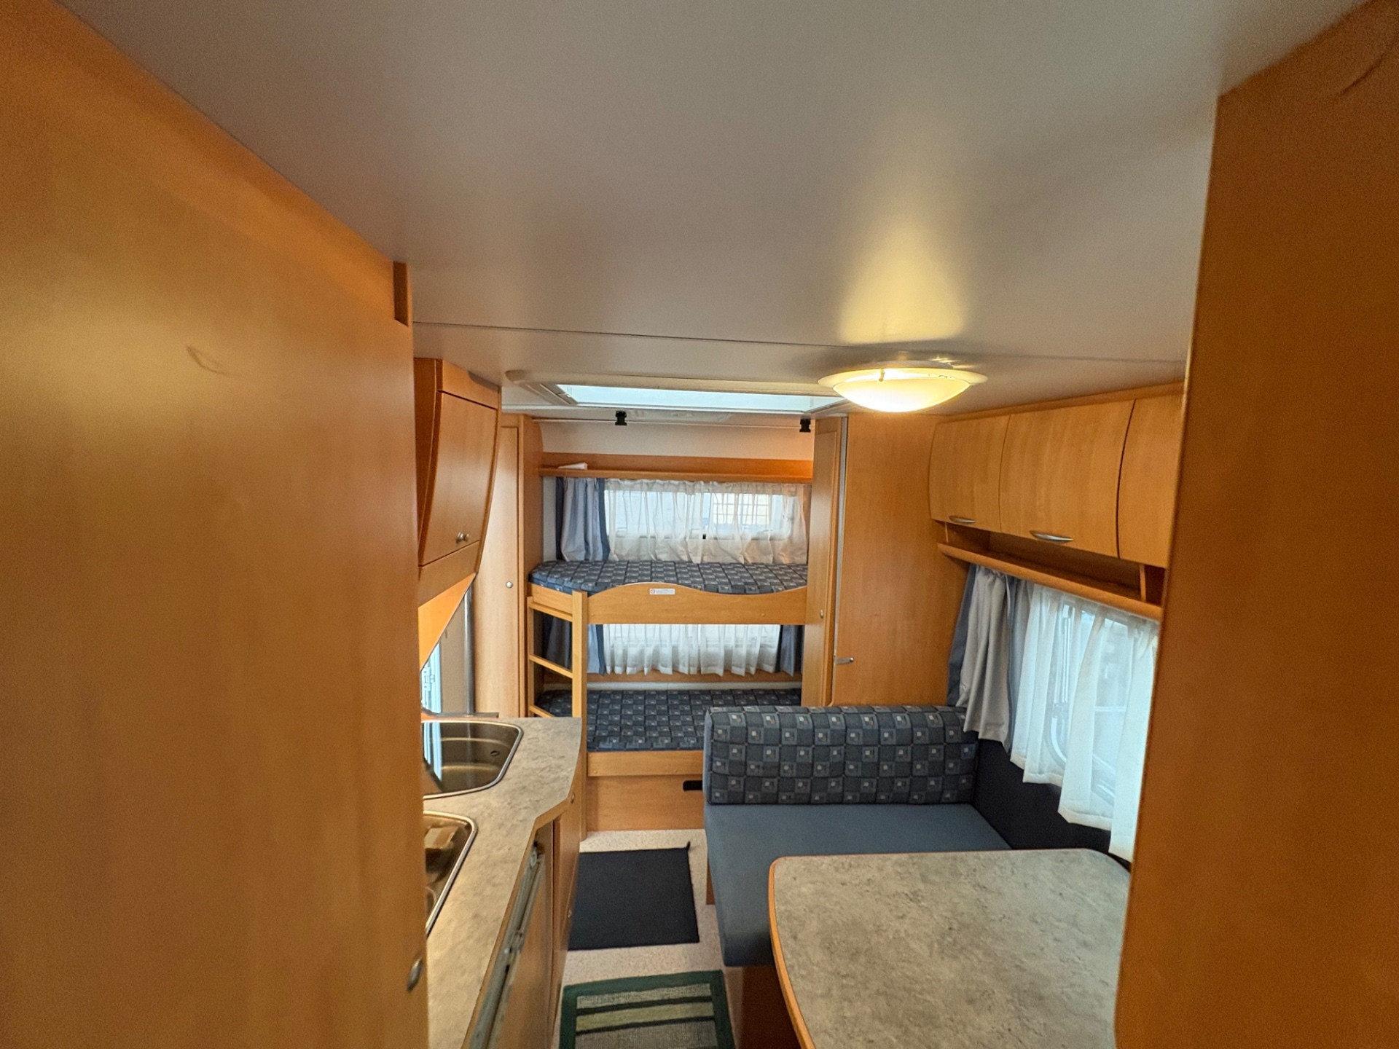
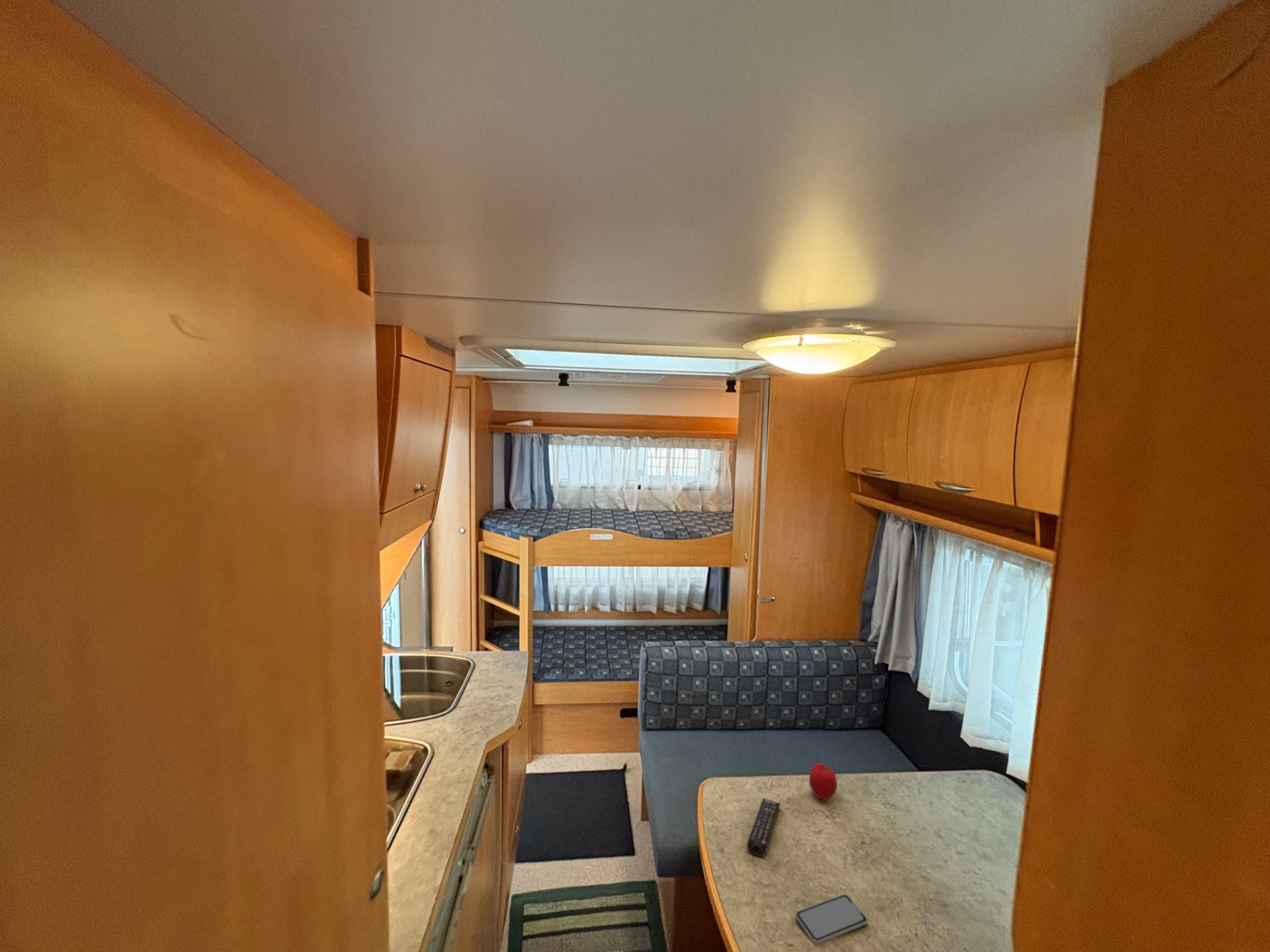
+ fruit (823, 780)
+ remote control (764, 824)
+ smartphone (831, 918)
